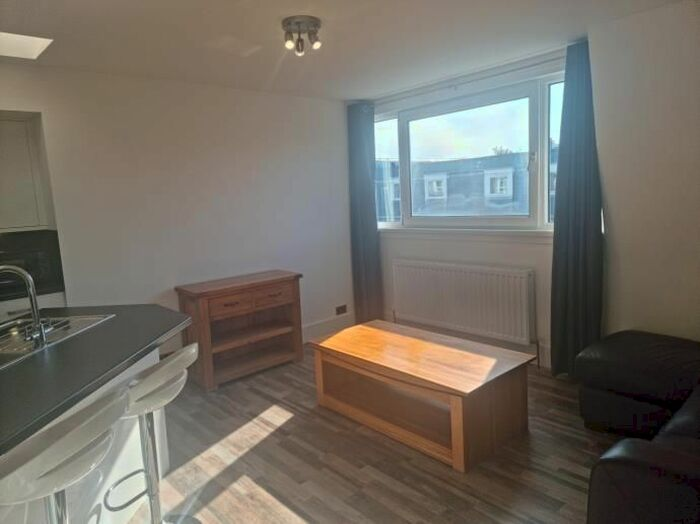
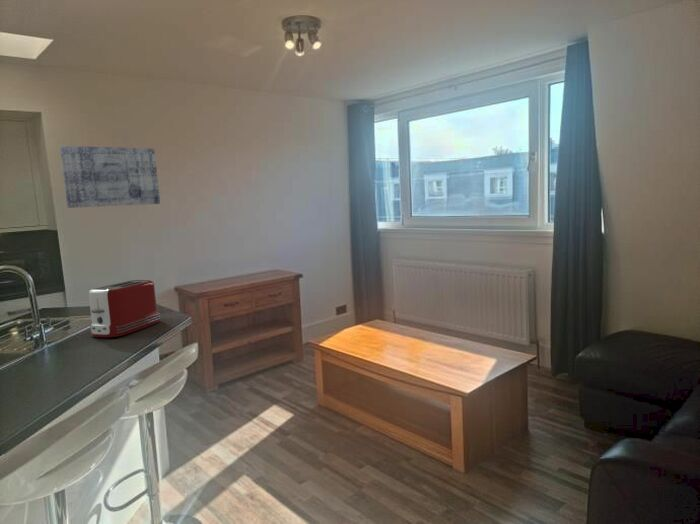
+ toaster (124, 306)
+ wall art (113, 176)
